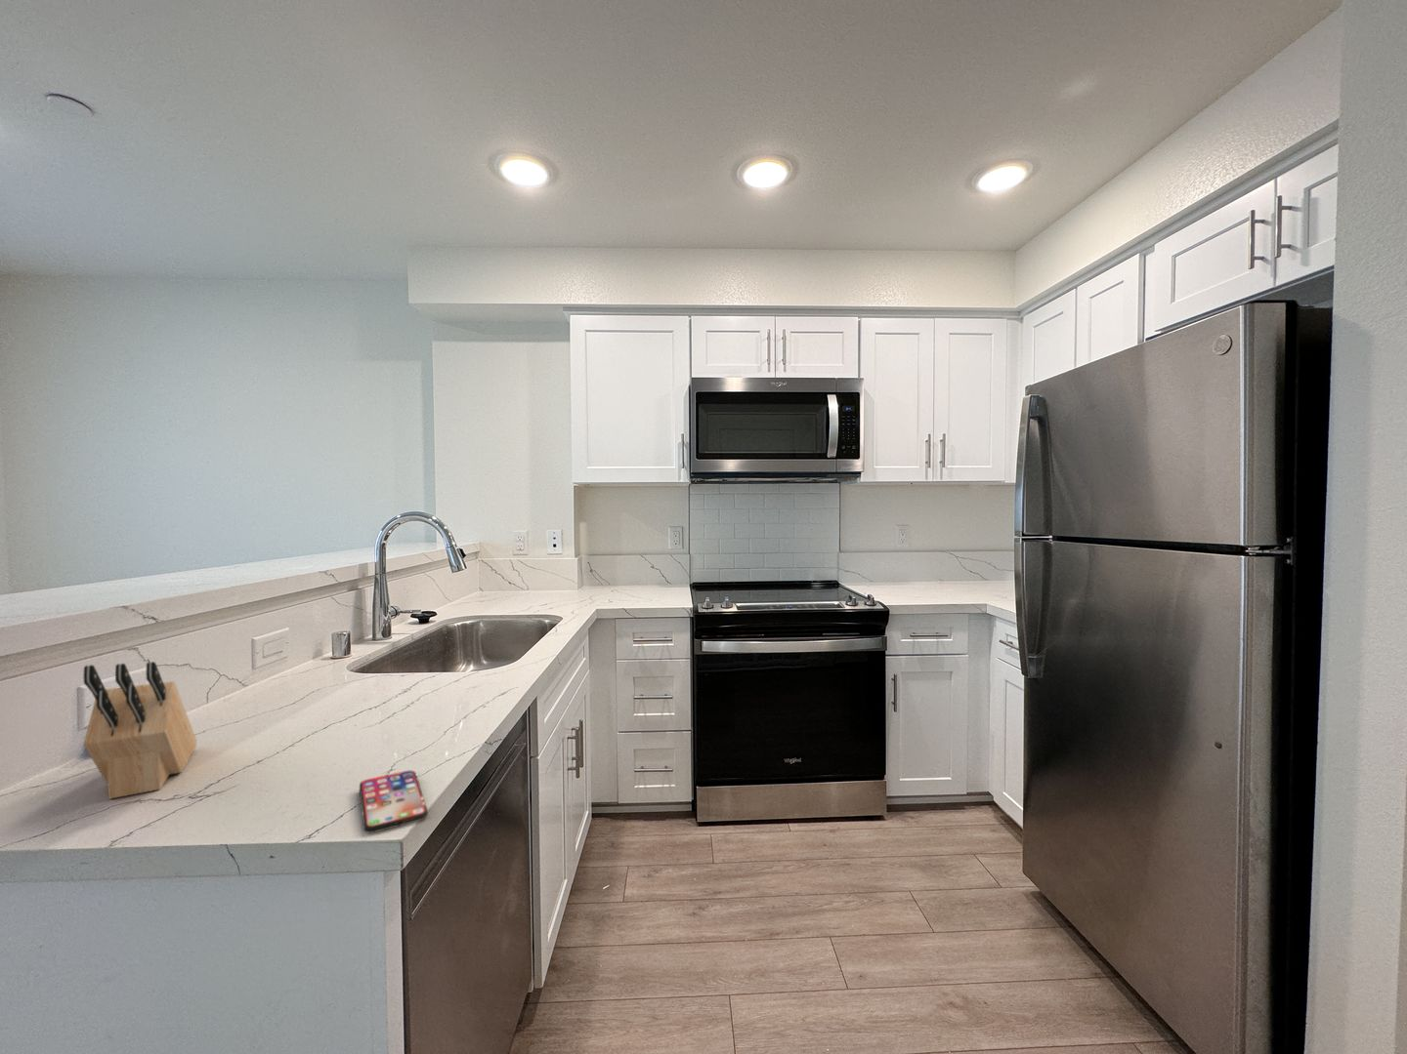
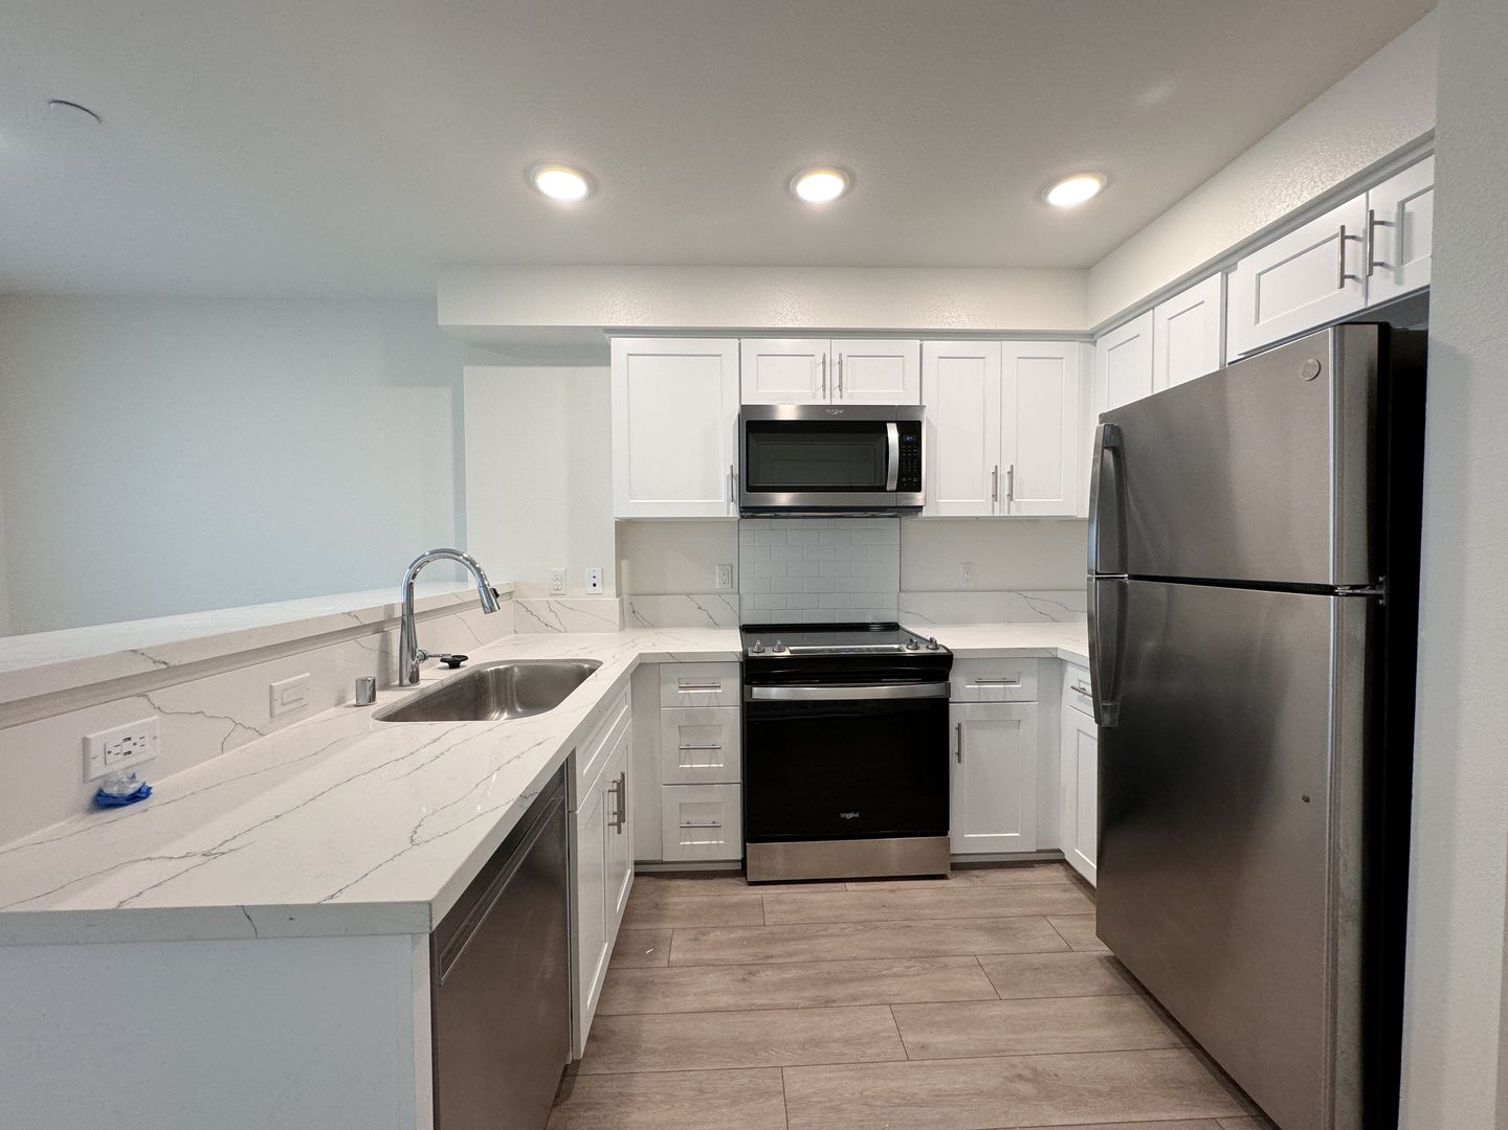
- smartphone (392, 798)
- knife block (143, 713)
